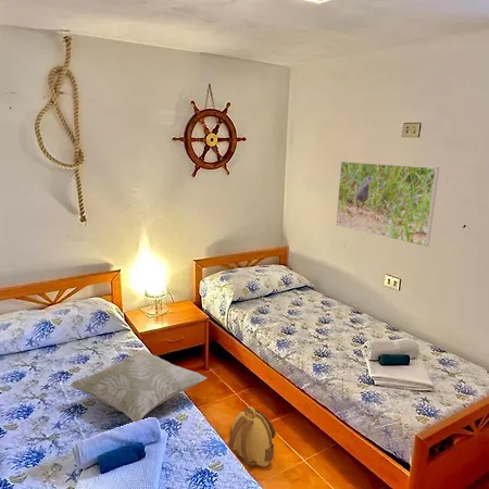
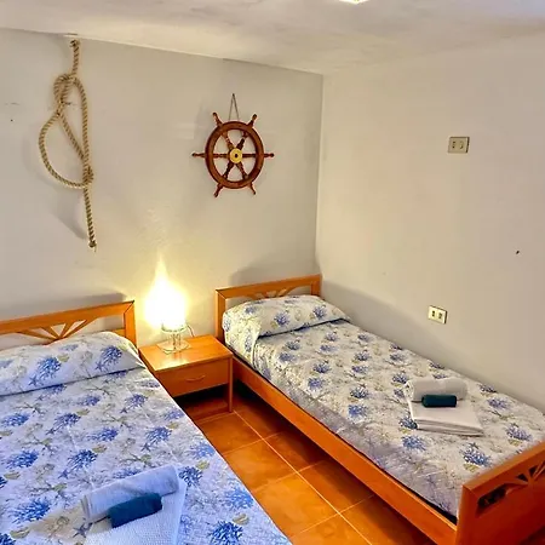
- backpack (250, 431)
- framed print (380, 200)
- decorative pillow (140, 380)
